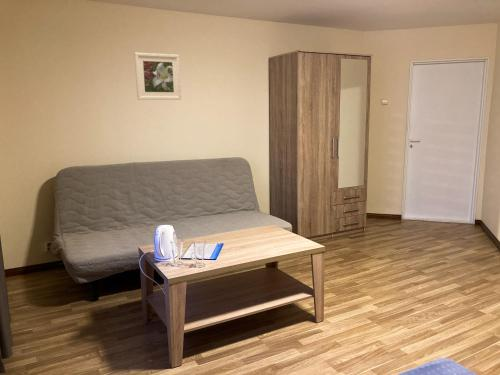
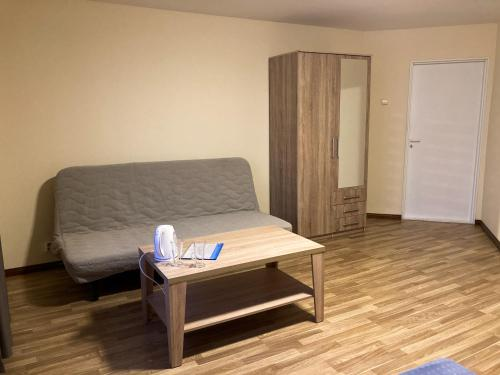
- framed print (158, 76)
